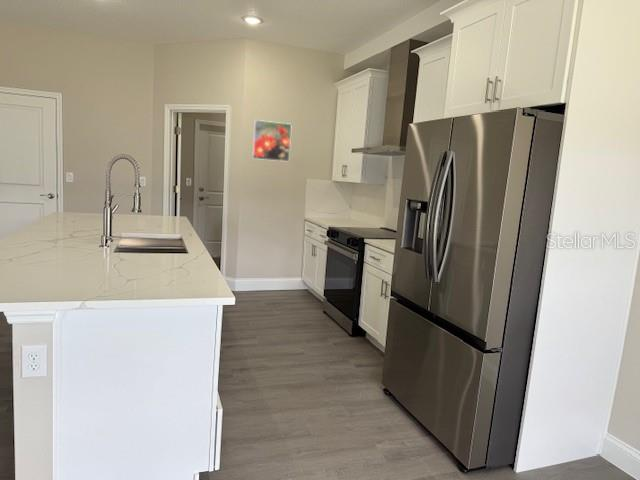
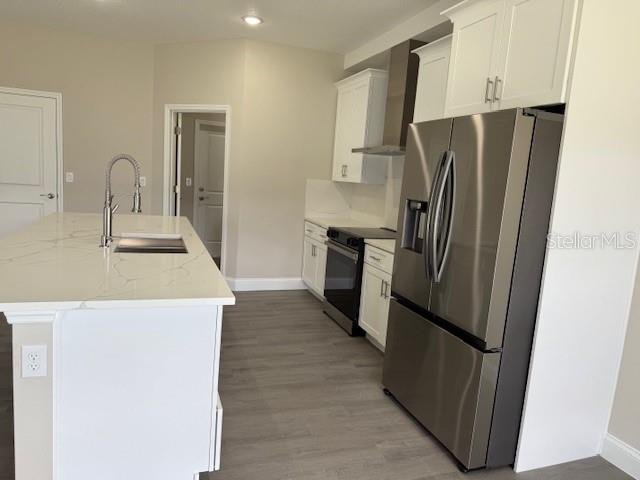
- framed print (272, 141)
